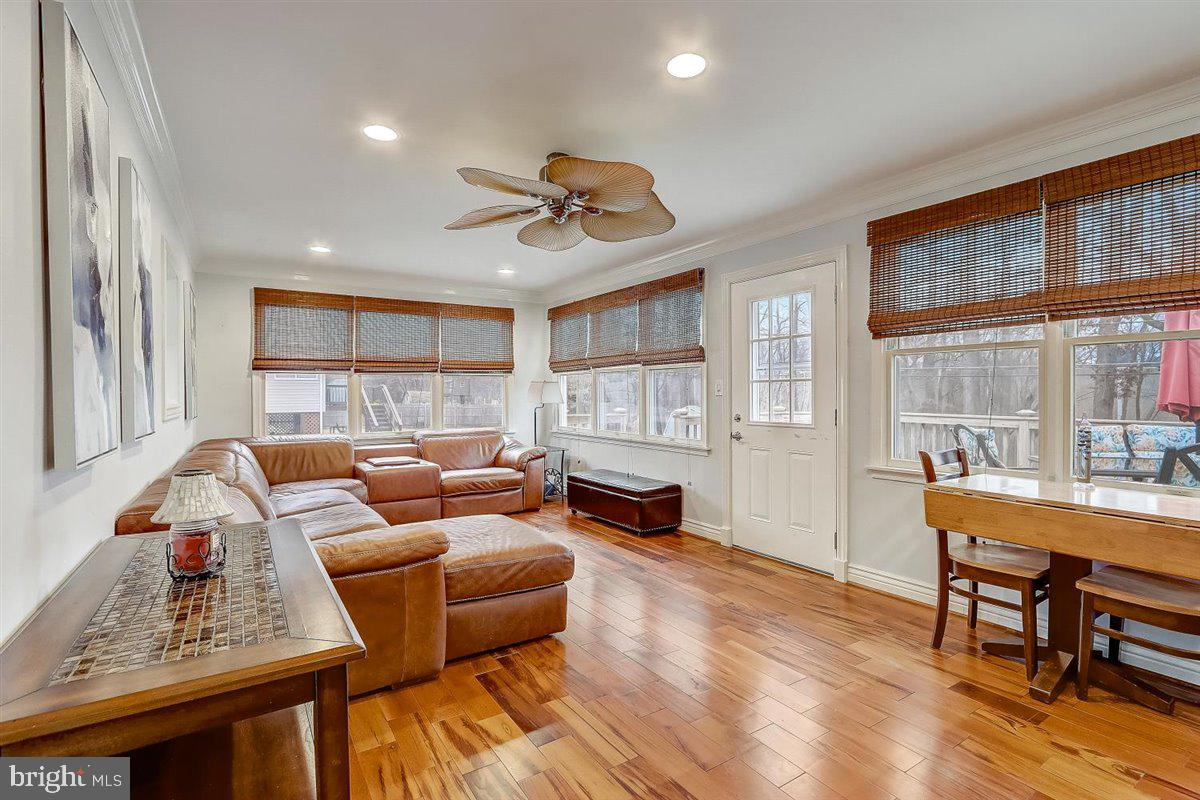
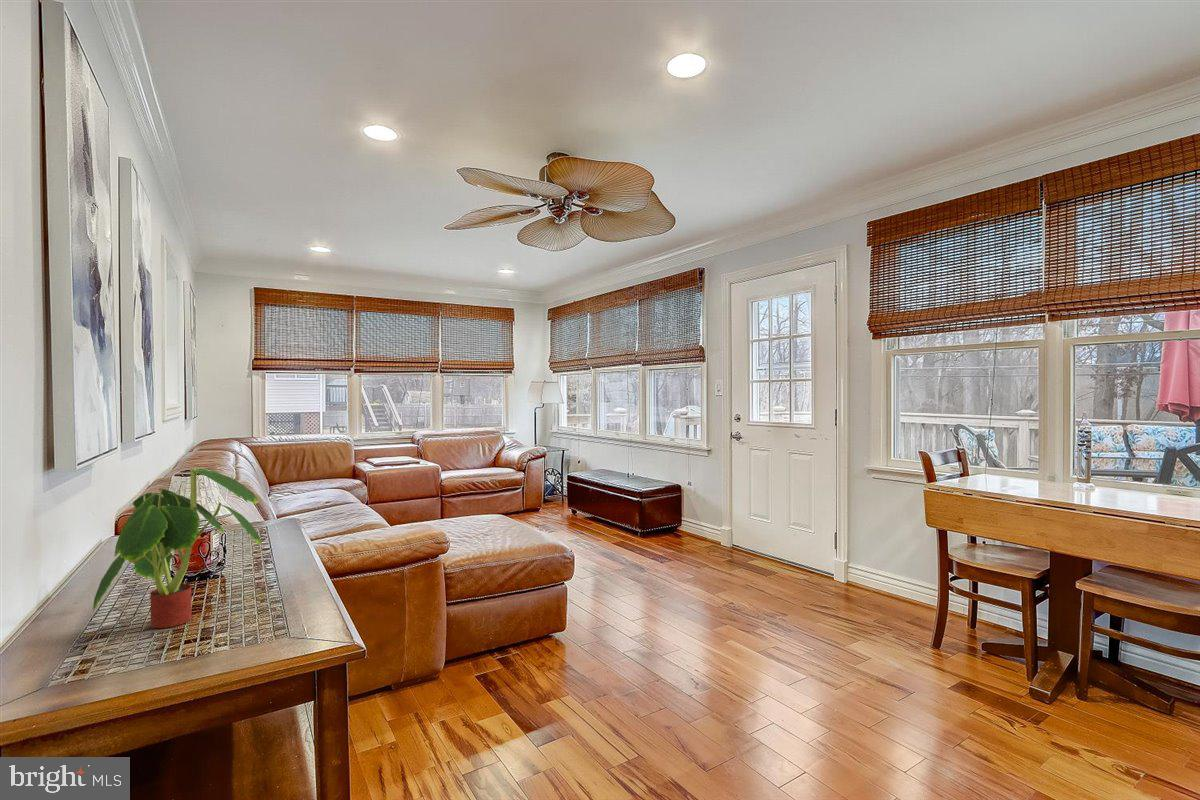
+ plant (174, 541)
